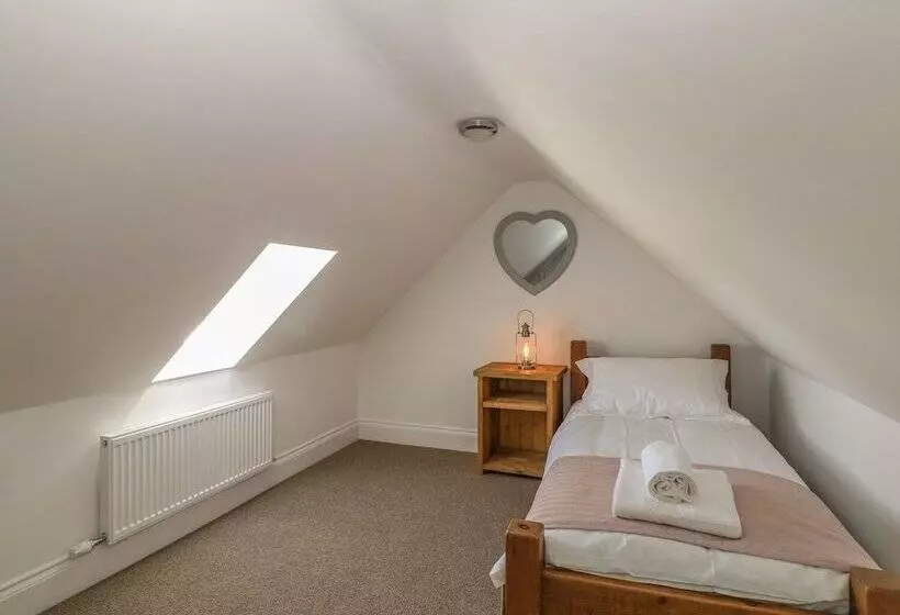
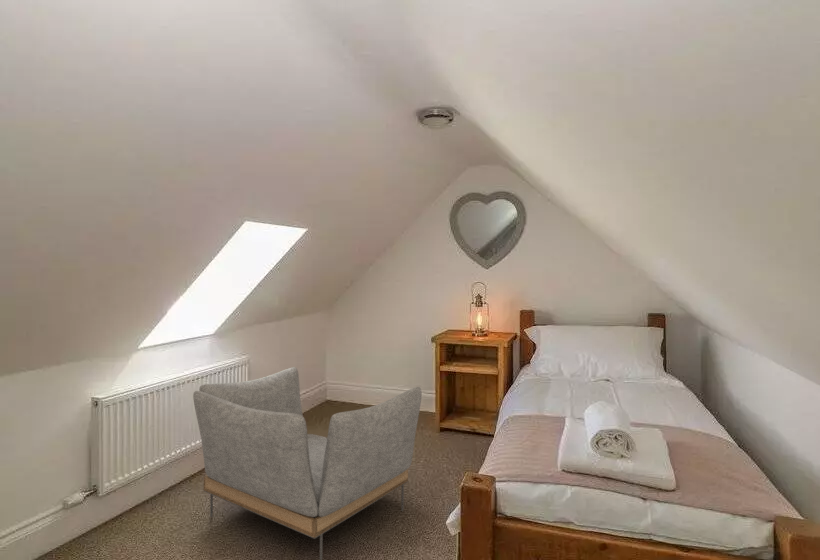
+ armchair (302, 453)
